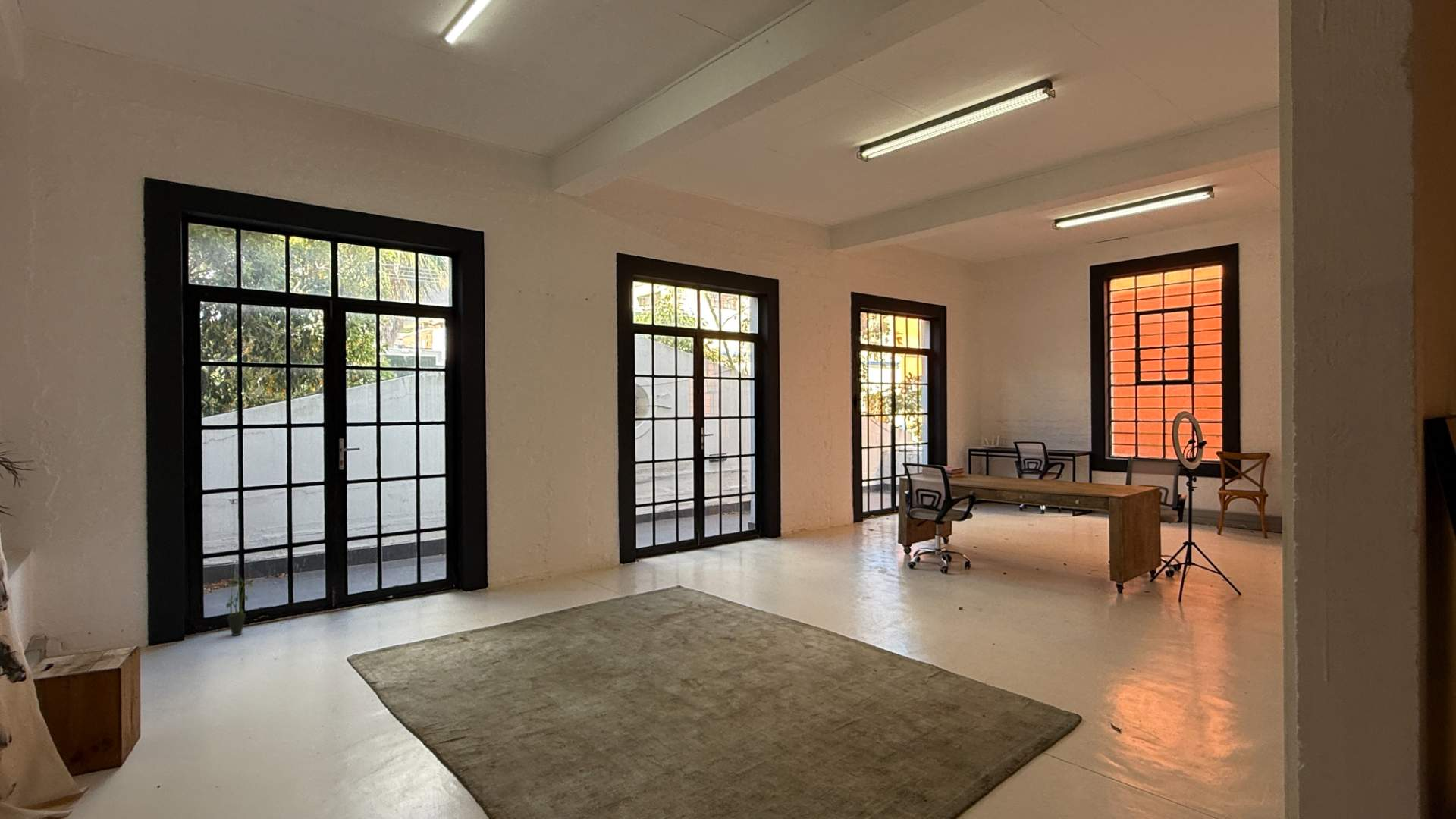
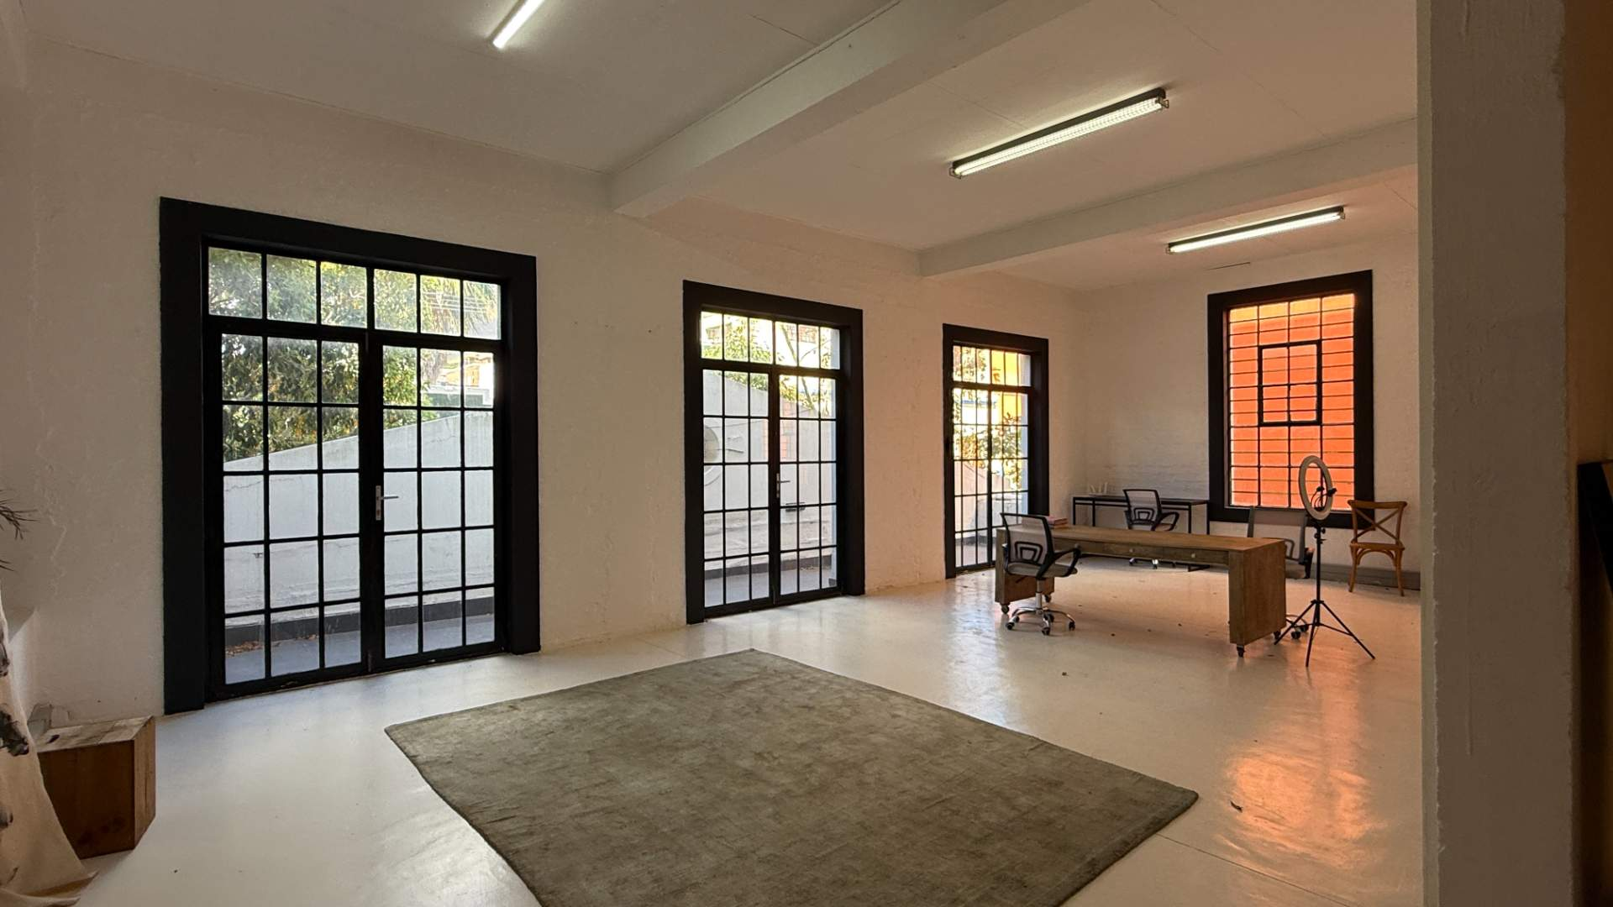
- potted plant (240, 605)
